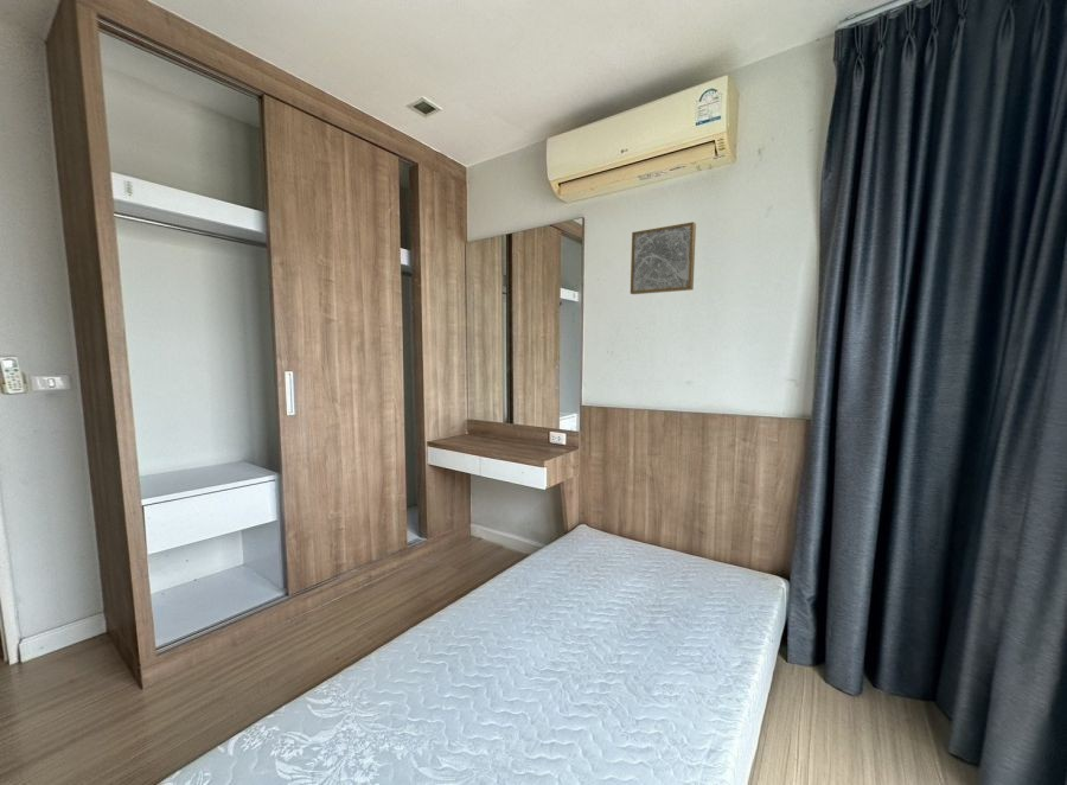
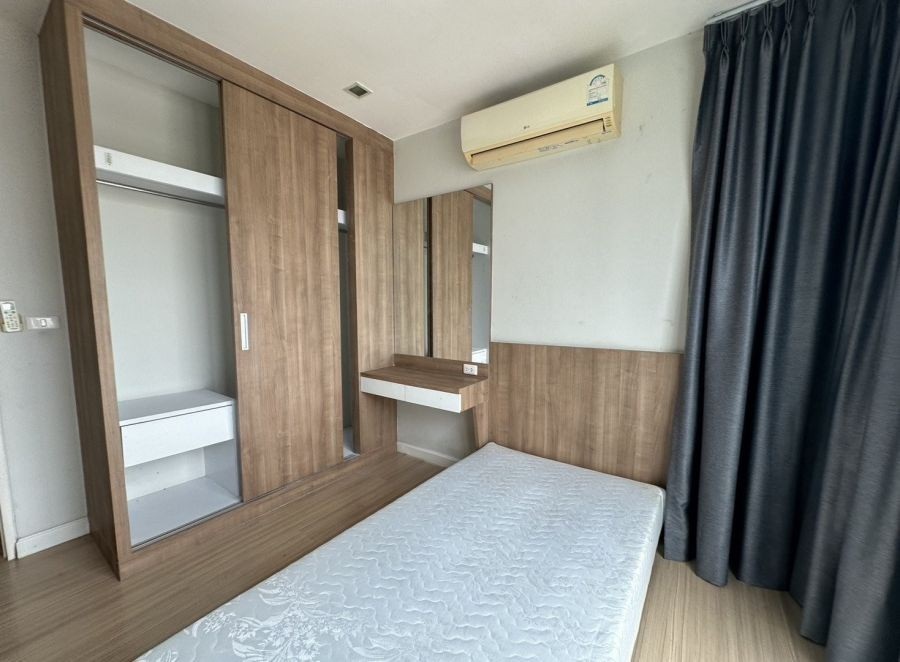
- wall art (662, 260)
